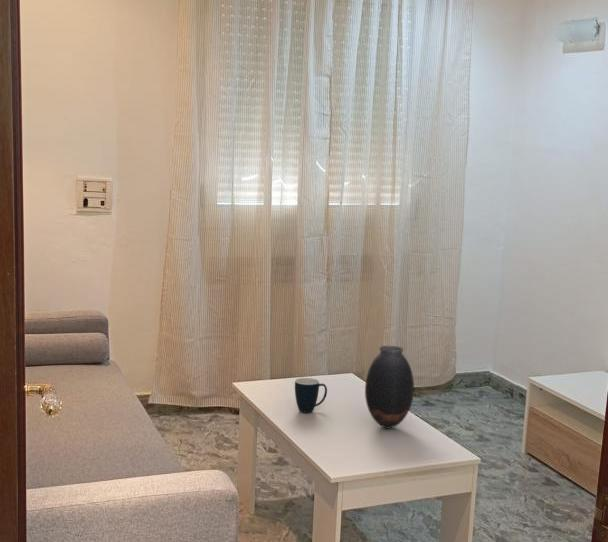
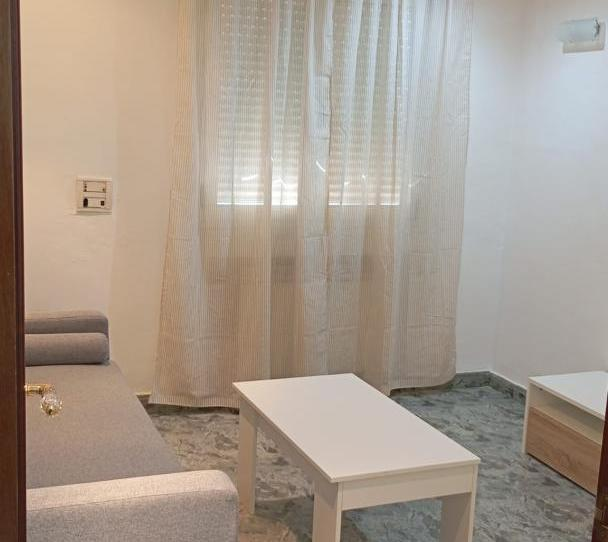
- vase (389, 387)
- mug (311, 395)
